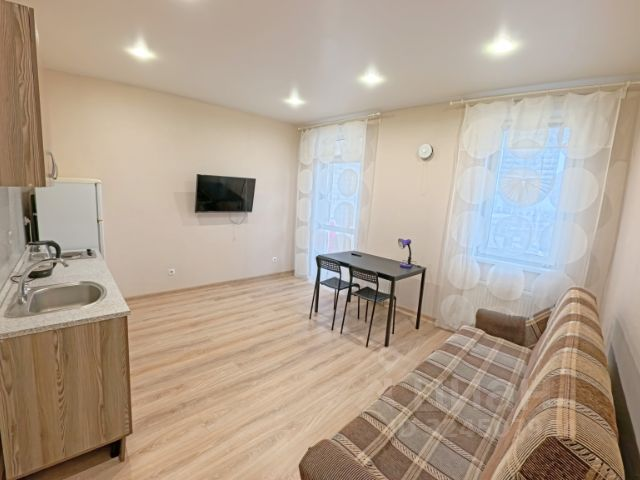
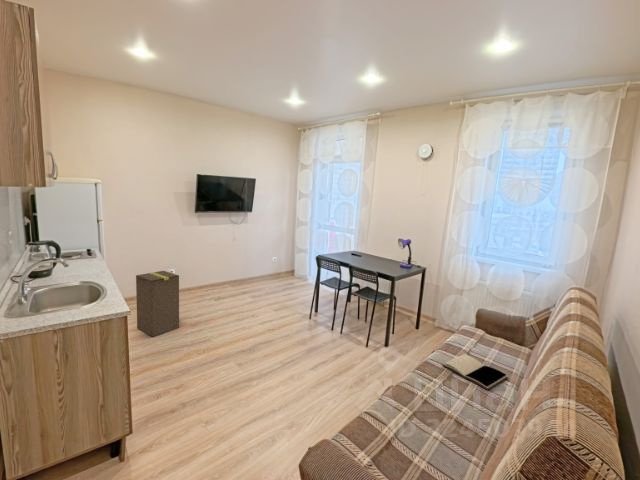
+ cardboard box (158, 302)
+ book (474, 369)
